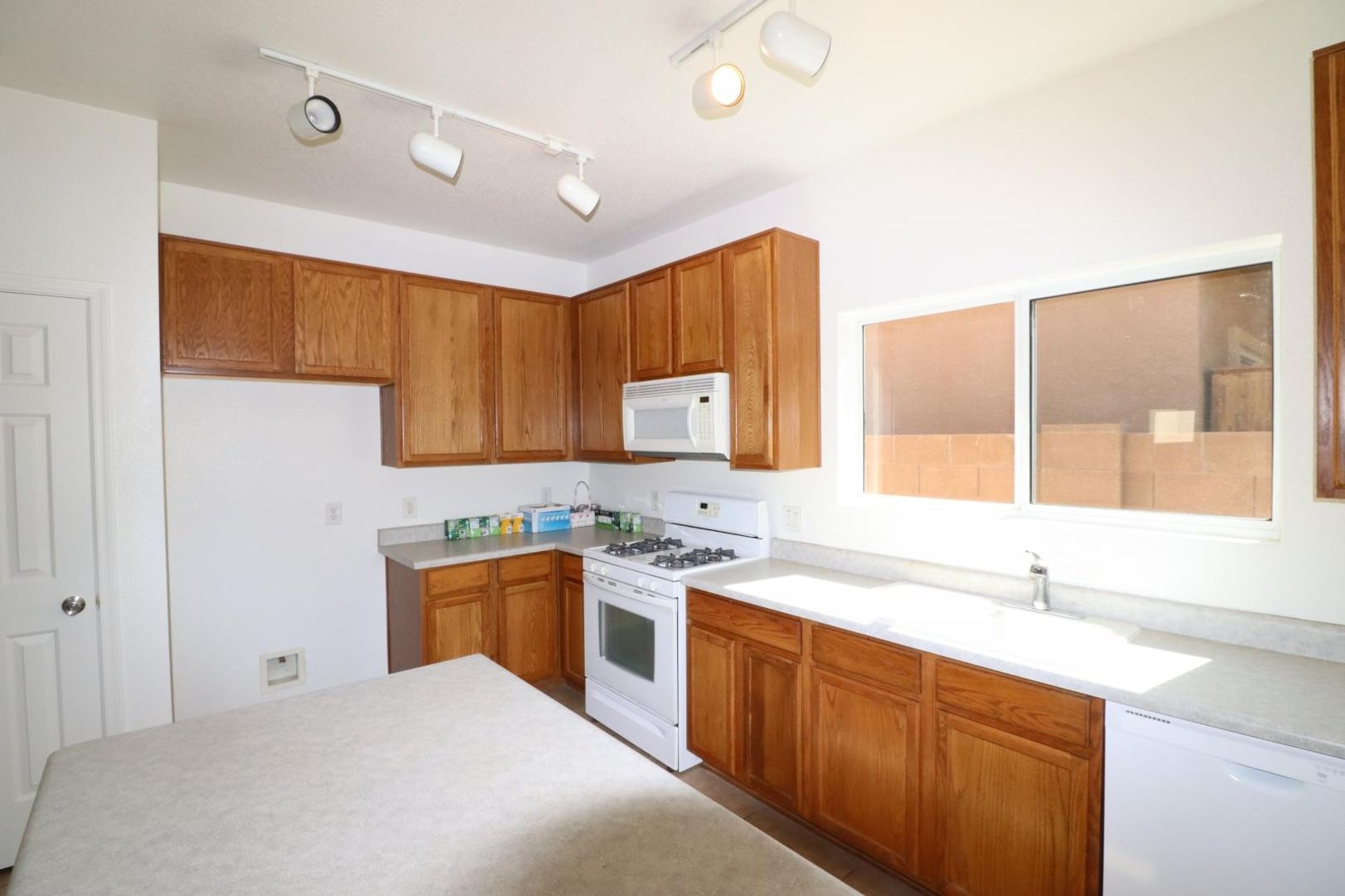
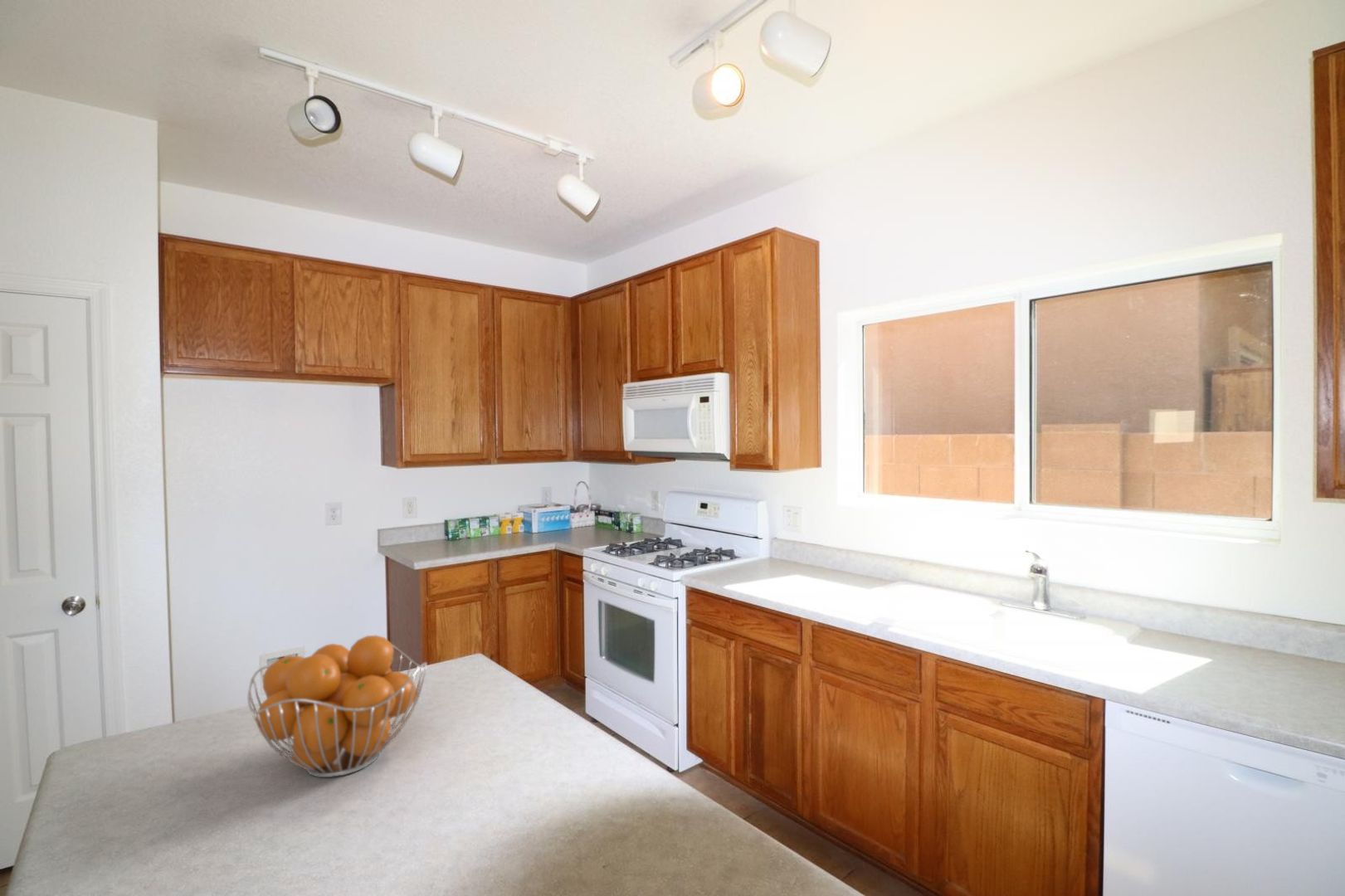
+ fruit basket (343, 701)
